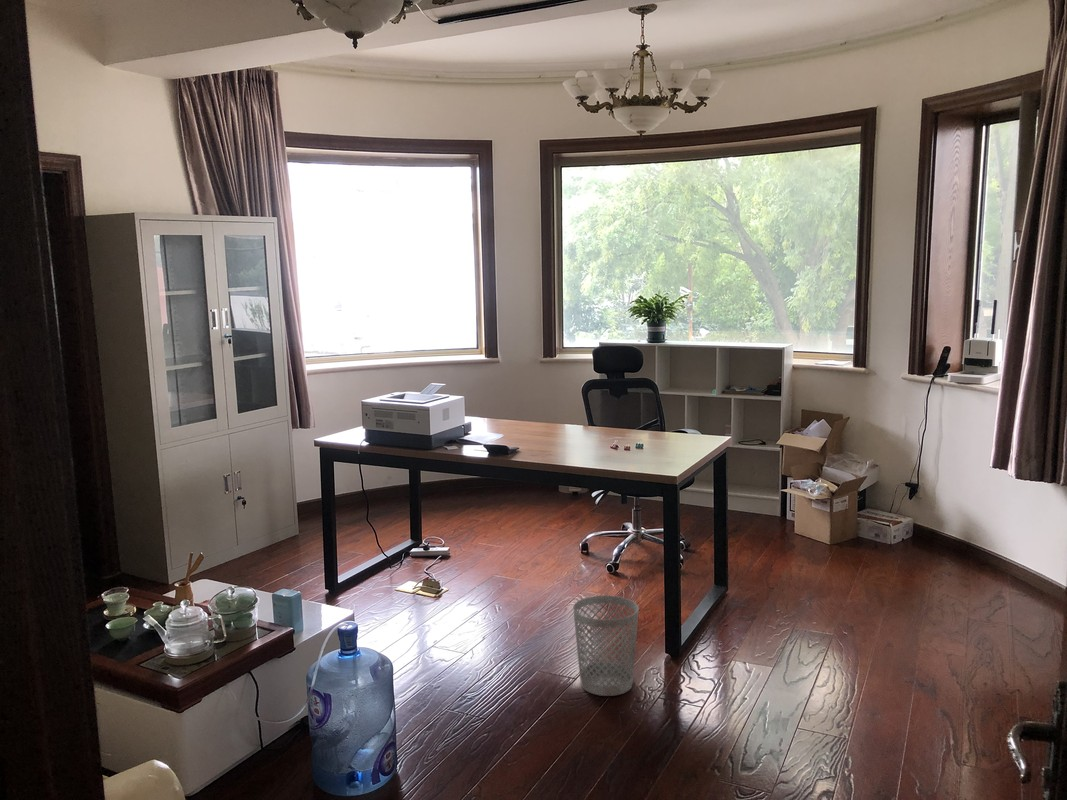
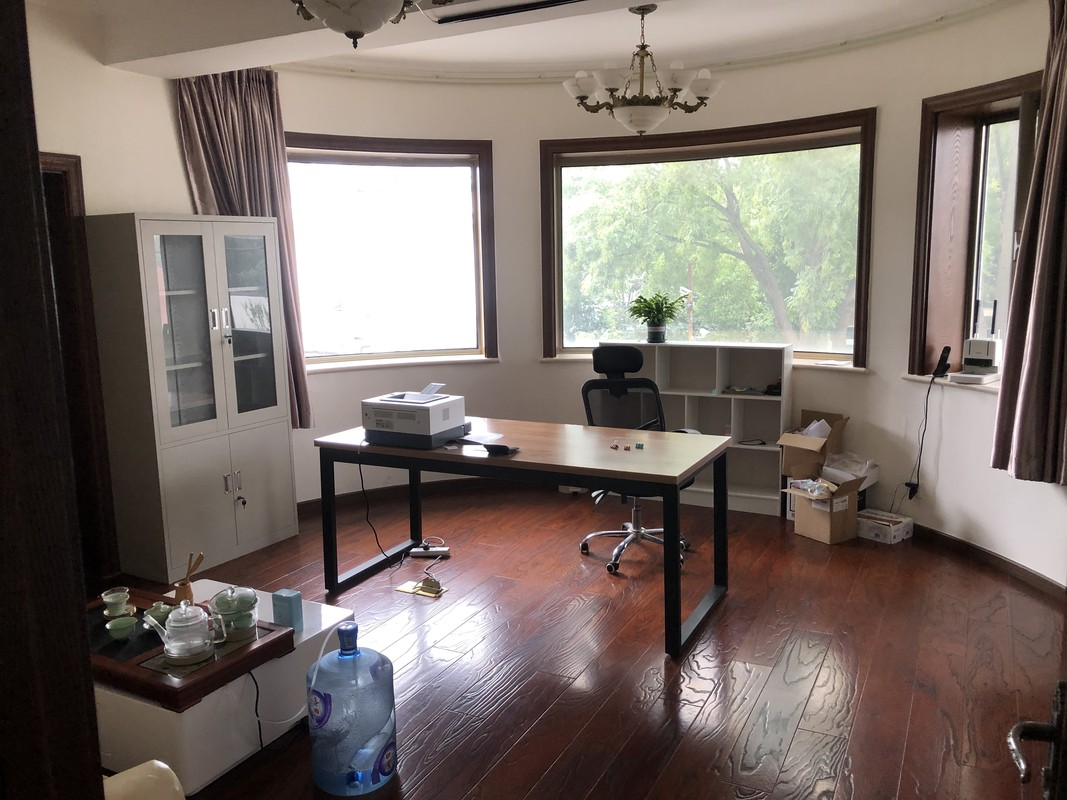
- wastebasket (605, 645)
